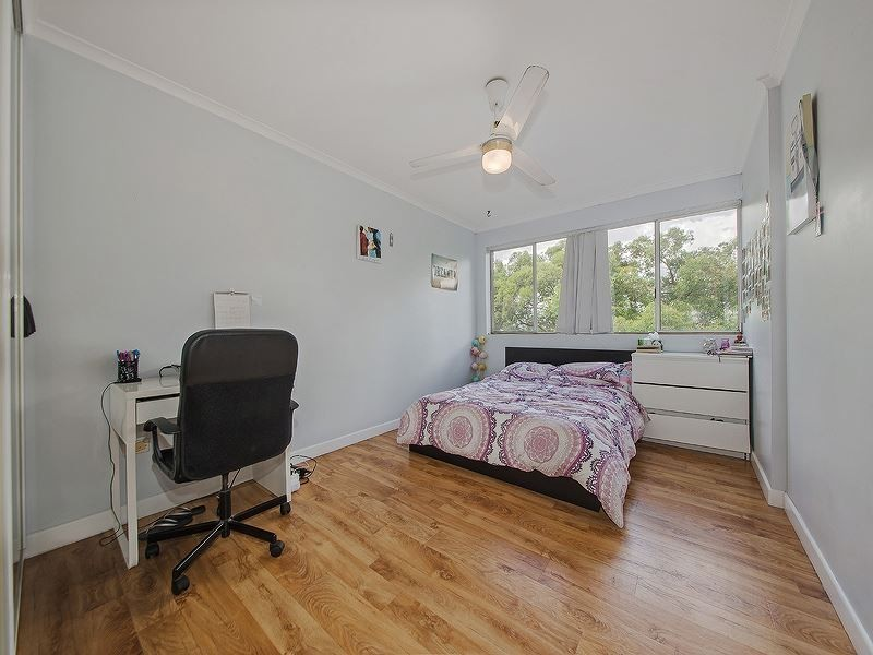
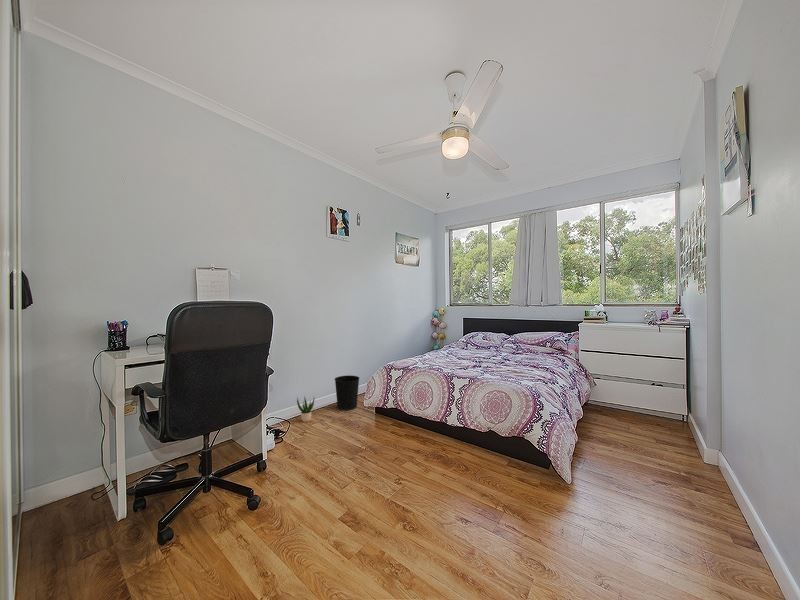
+ wastebasket (347, 392)
+ potted plant (305, 407)
